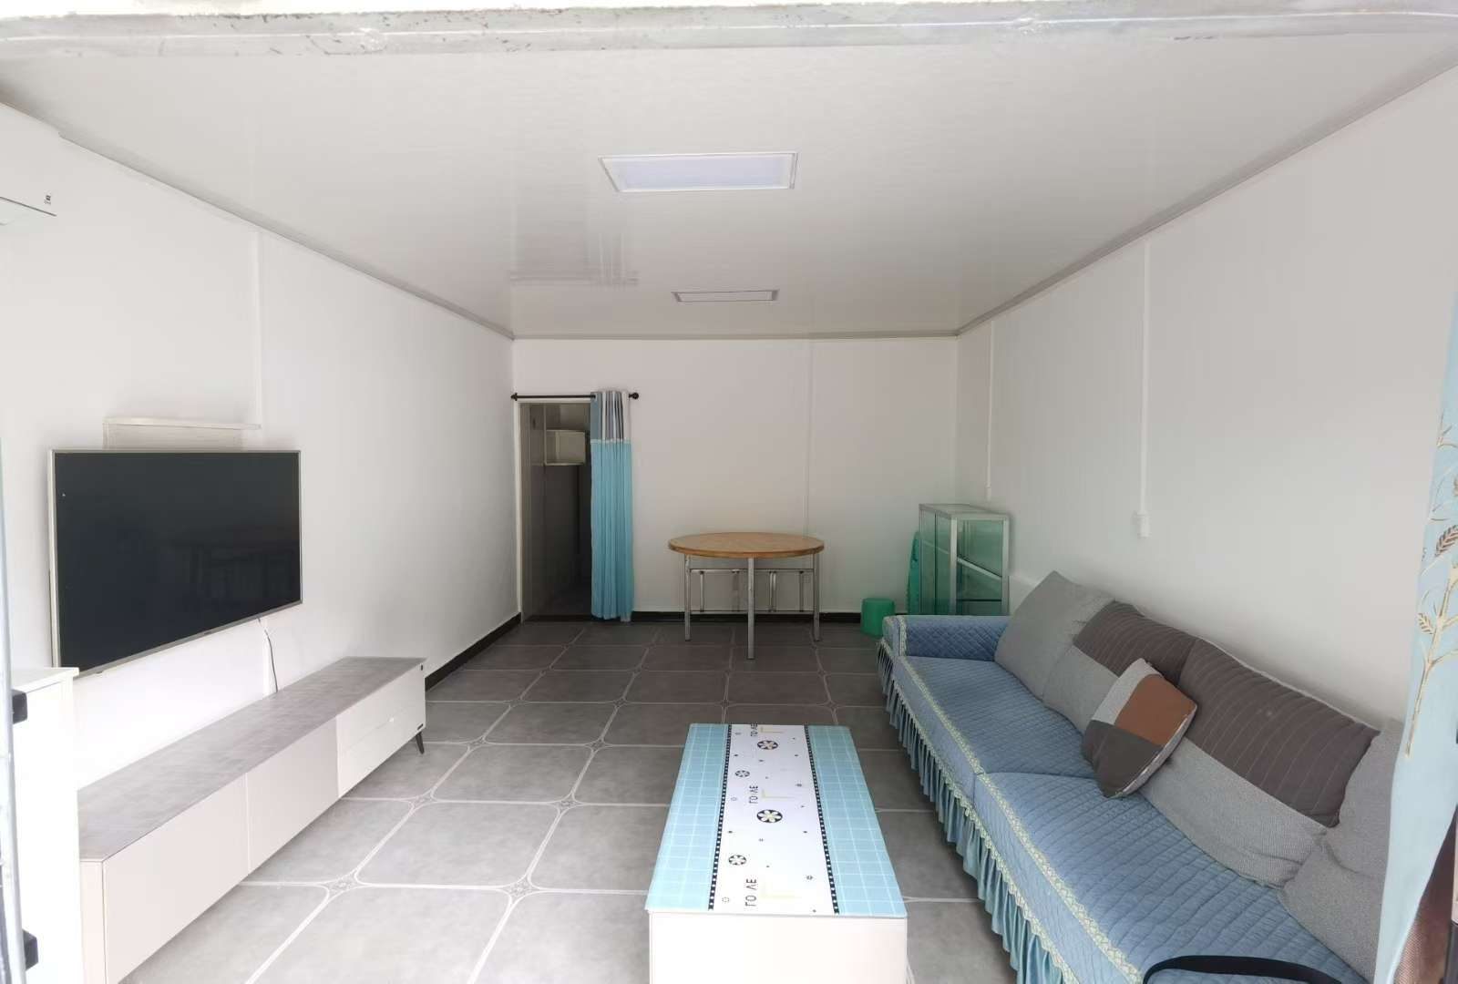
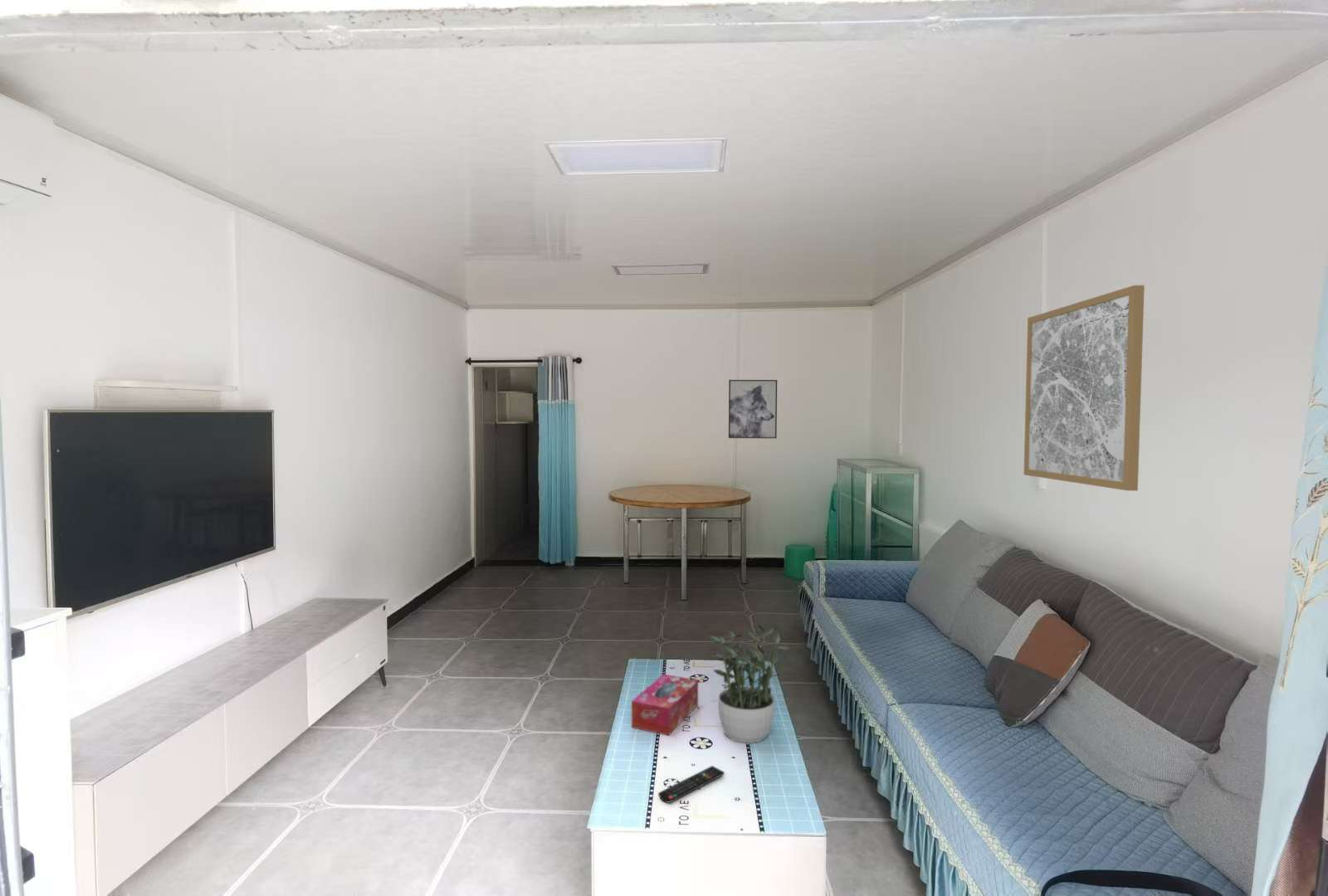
+ remote control (691, 784)
+ wall art (1075, 392)
+ wall art (752, 409)
+ tissue box (666, 703)
+ potted plant (749, 680)
